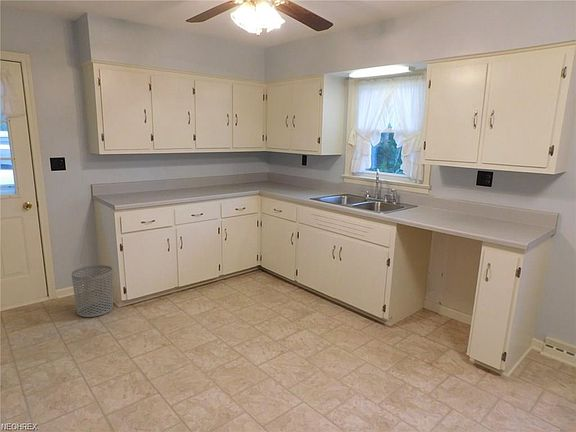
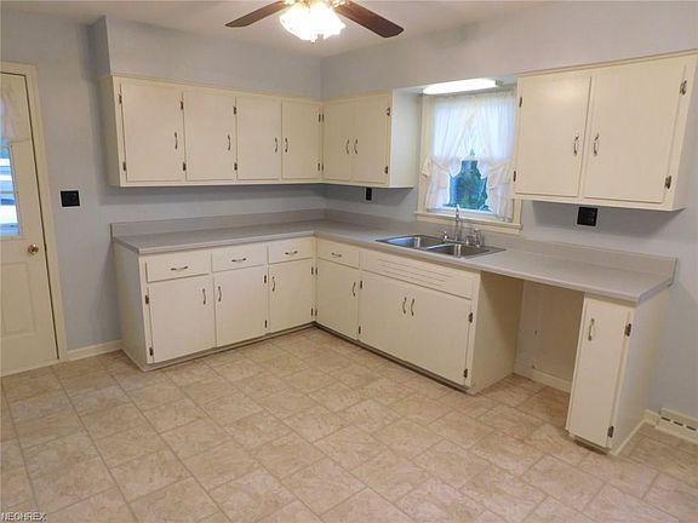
- waste bin (93, 290)
